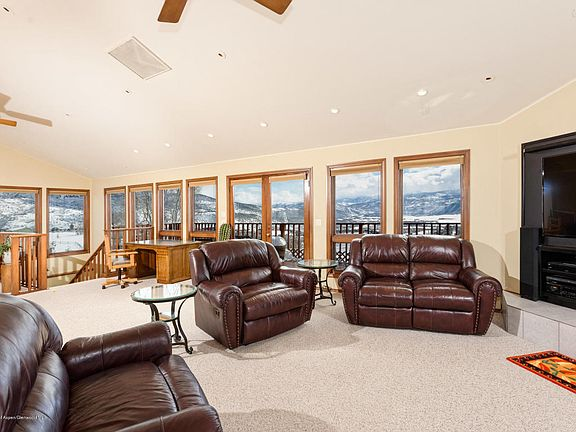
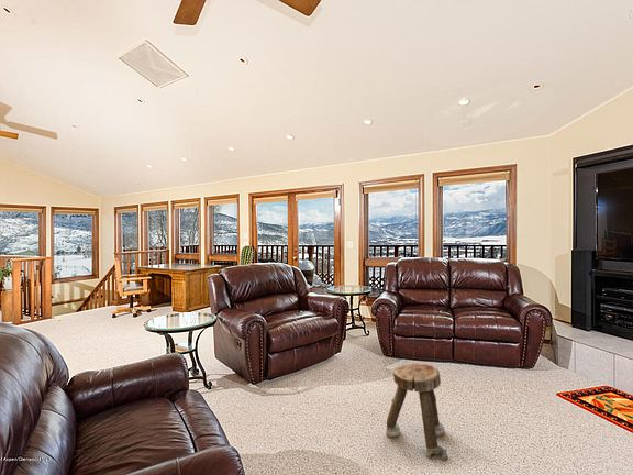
+ stool (420, 402)
